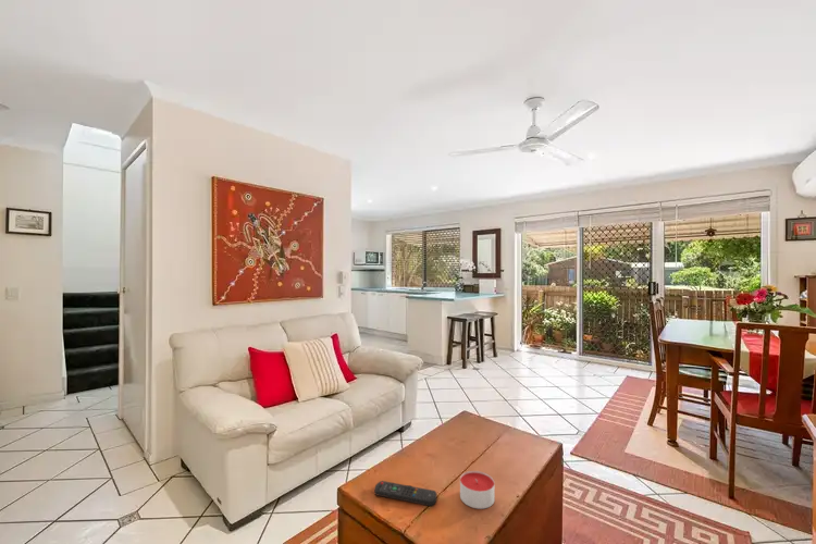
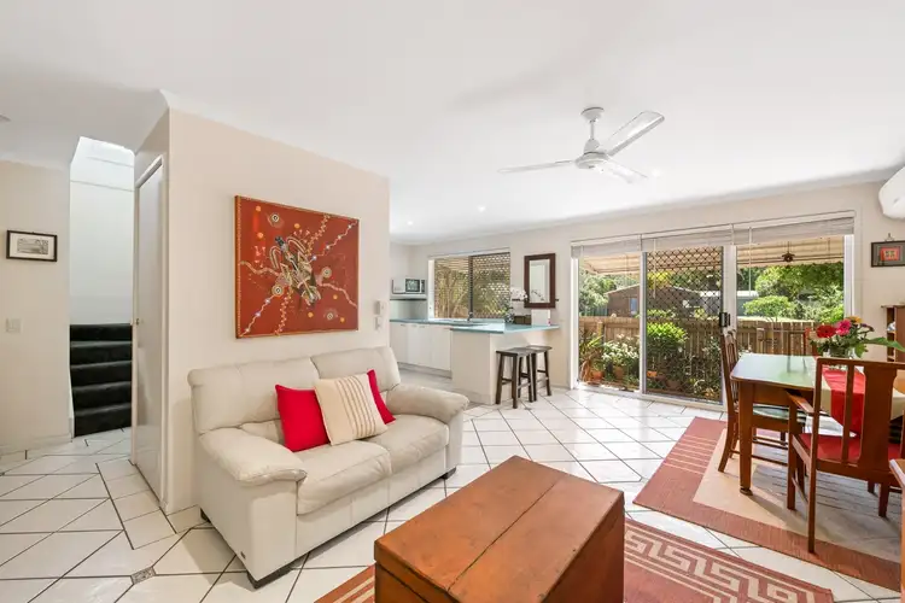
- candle (477, 487)
- remote control (405, 492)
